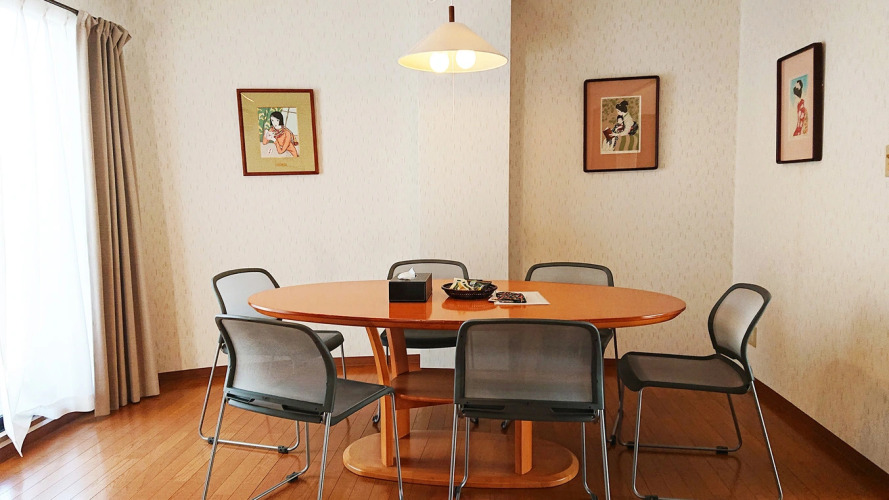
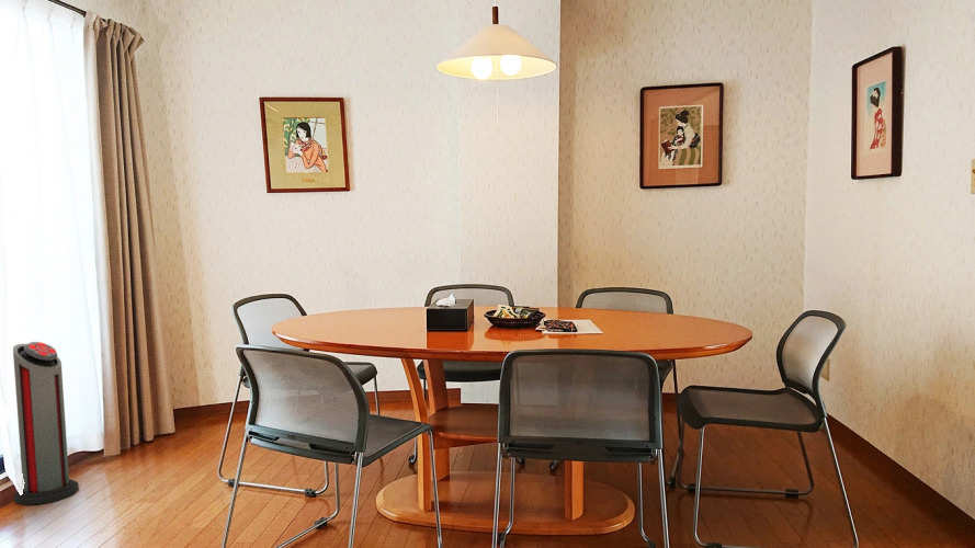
+ air purifier (42, 419)
